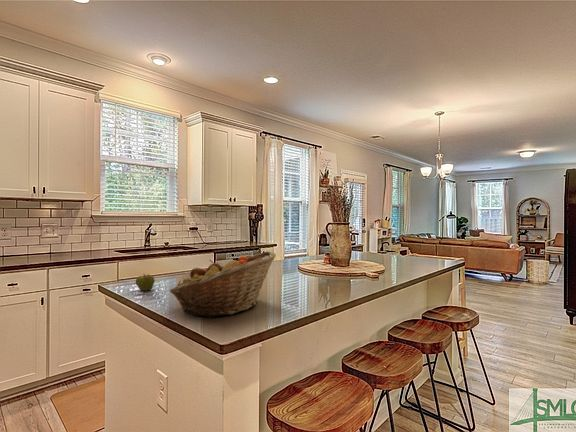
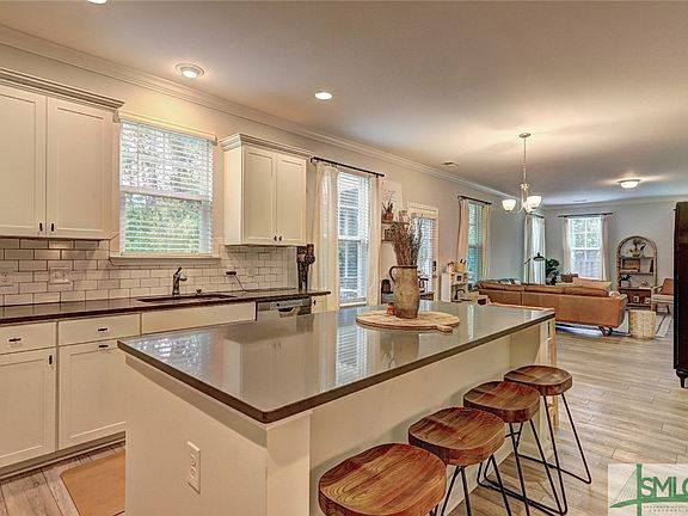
- apple (145, 281)
- fruit basket (226, 279)
